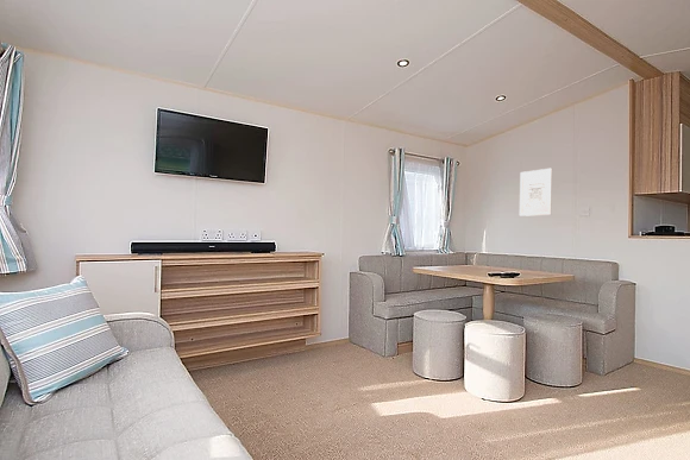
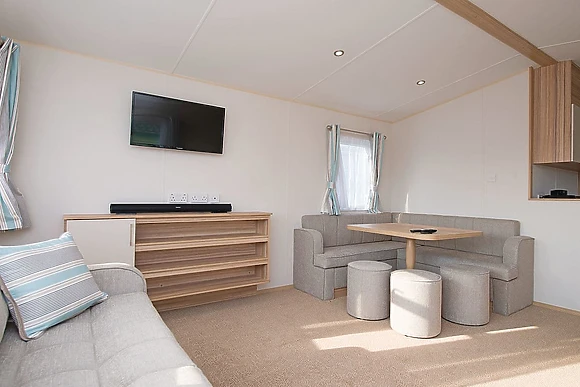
- wall art (534, 193)
